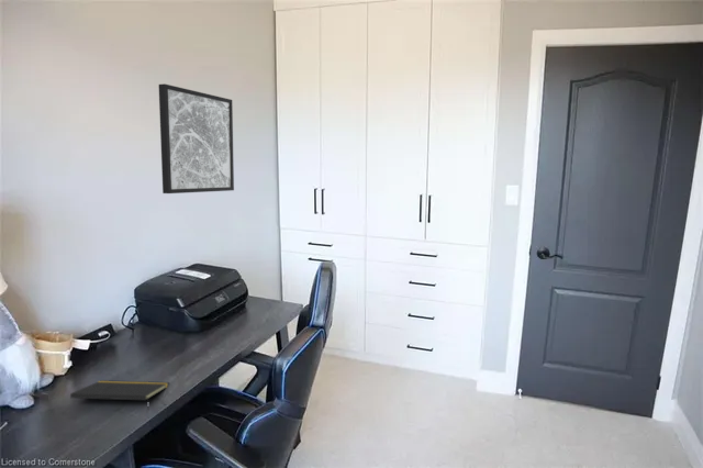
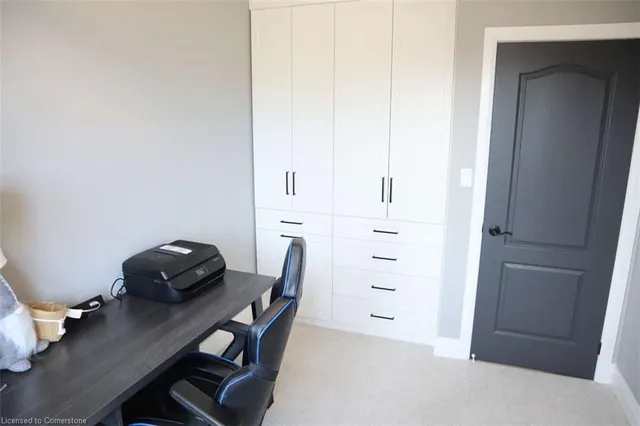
- wall art (200, 143)
- notepad (122, 389)
